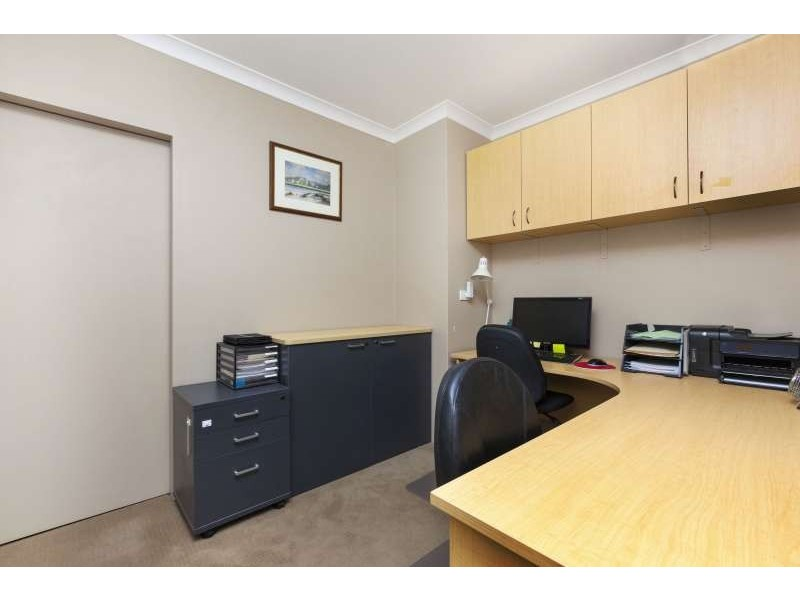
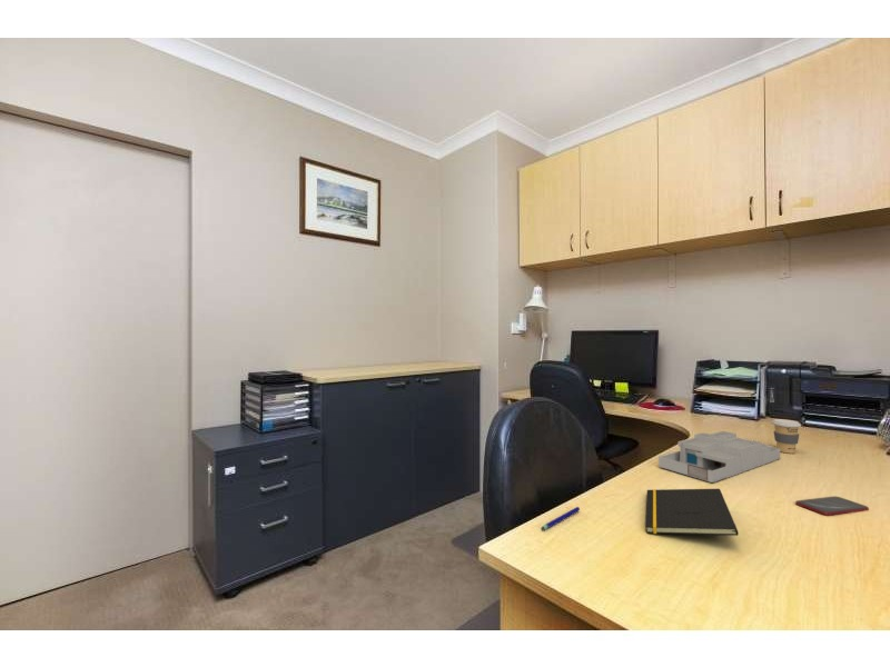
+ desk organizer (721, 449)
+ coffee cup (785, 436)
+ smartphone (831, 505)
+ pen (561, 518)
+ notepad (685, 509)
